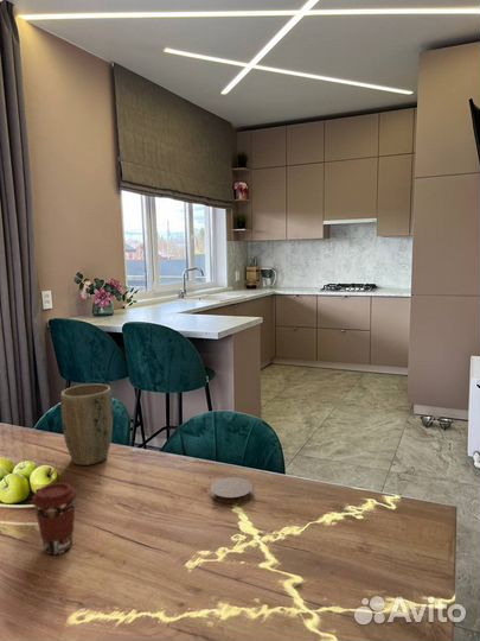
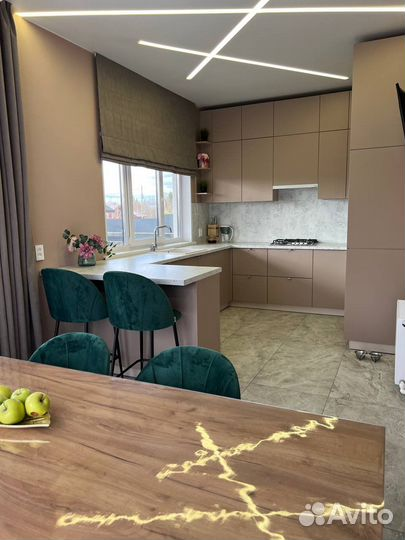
- coaster (231, 489)
- plant pot (88, 424)
- coffee cup (56, 518)
